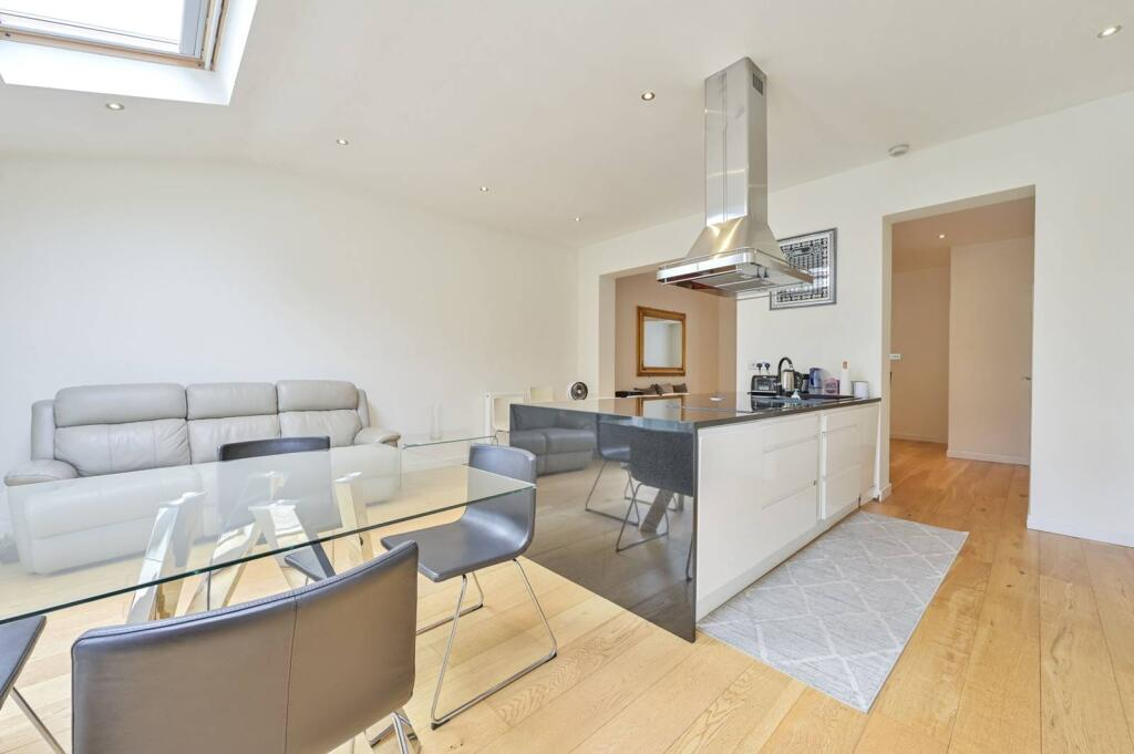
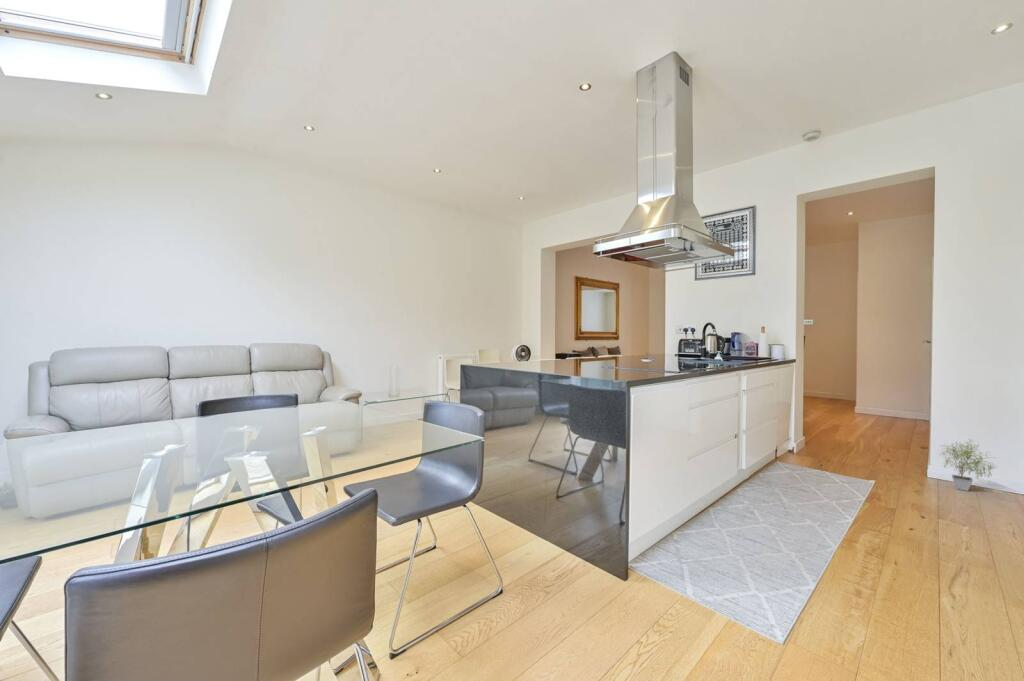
+ potted plant (965, 462)
